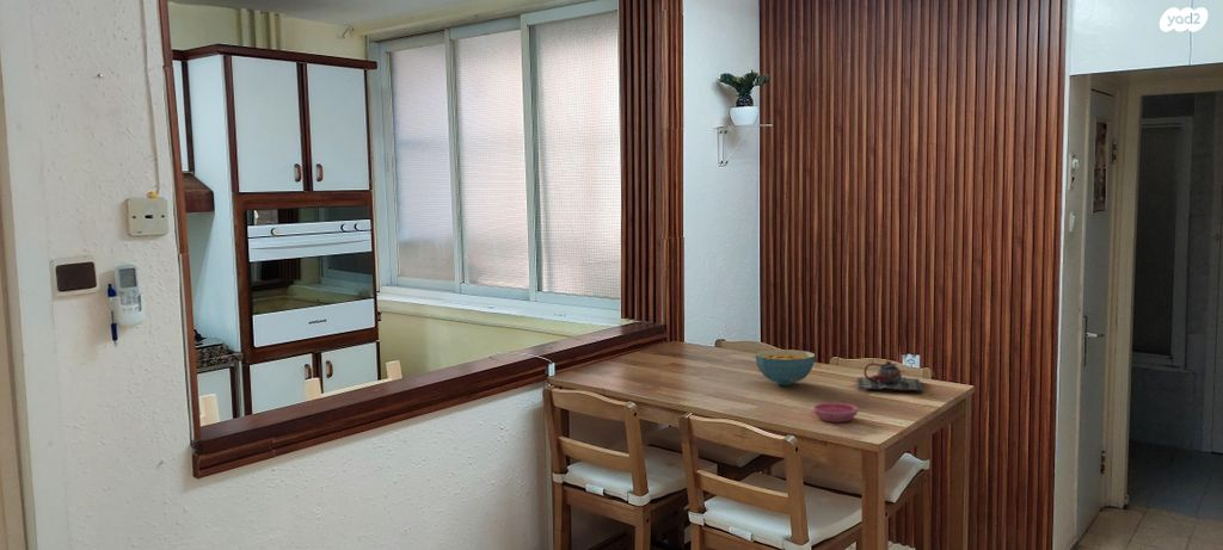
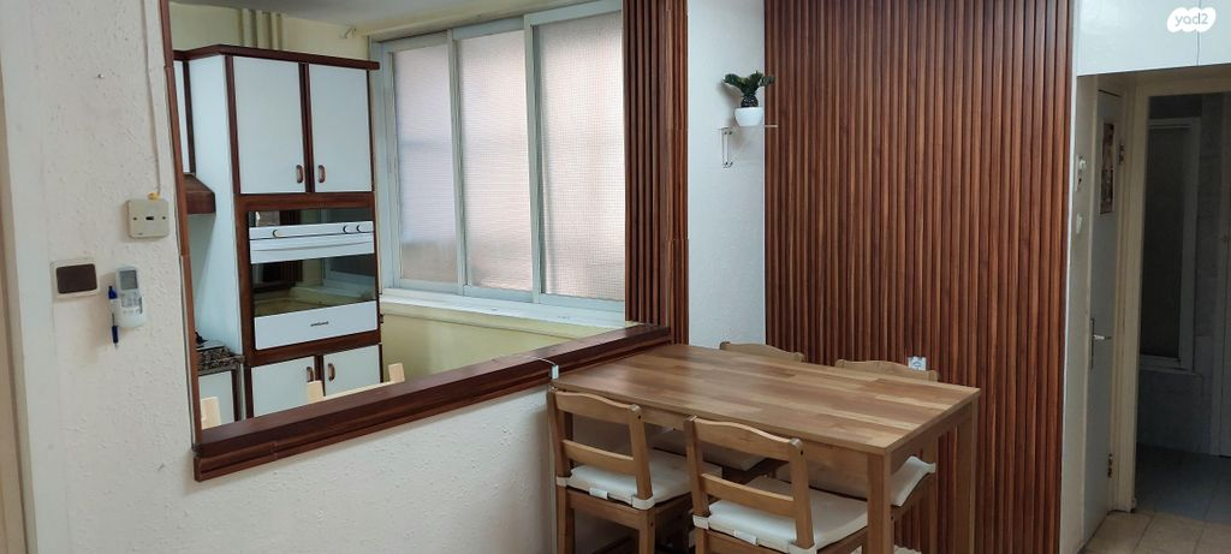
- cereal bowl (785, 369)
- saucer (835, 412)
- teapot (889, 373)
